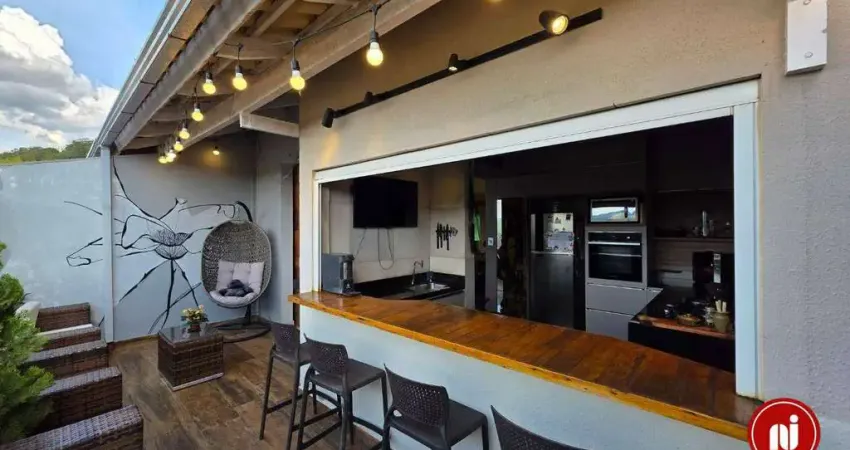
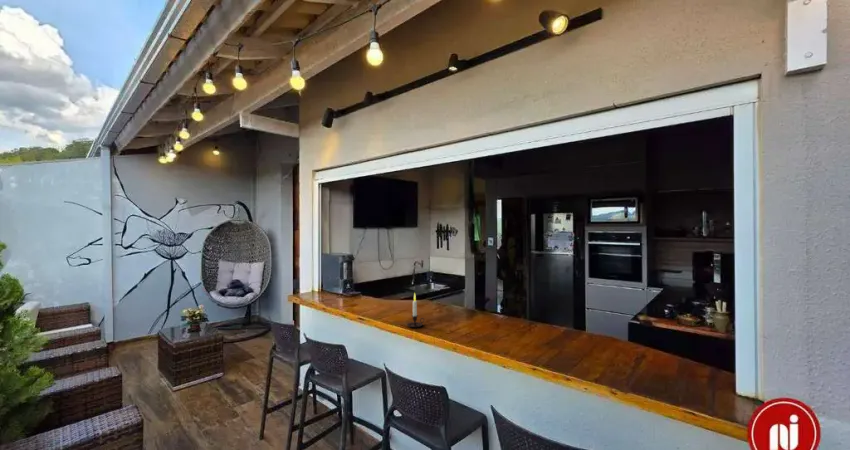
+ candle (416, 309)
